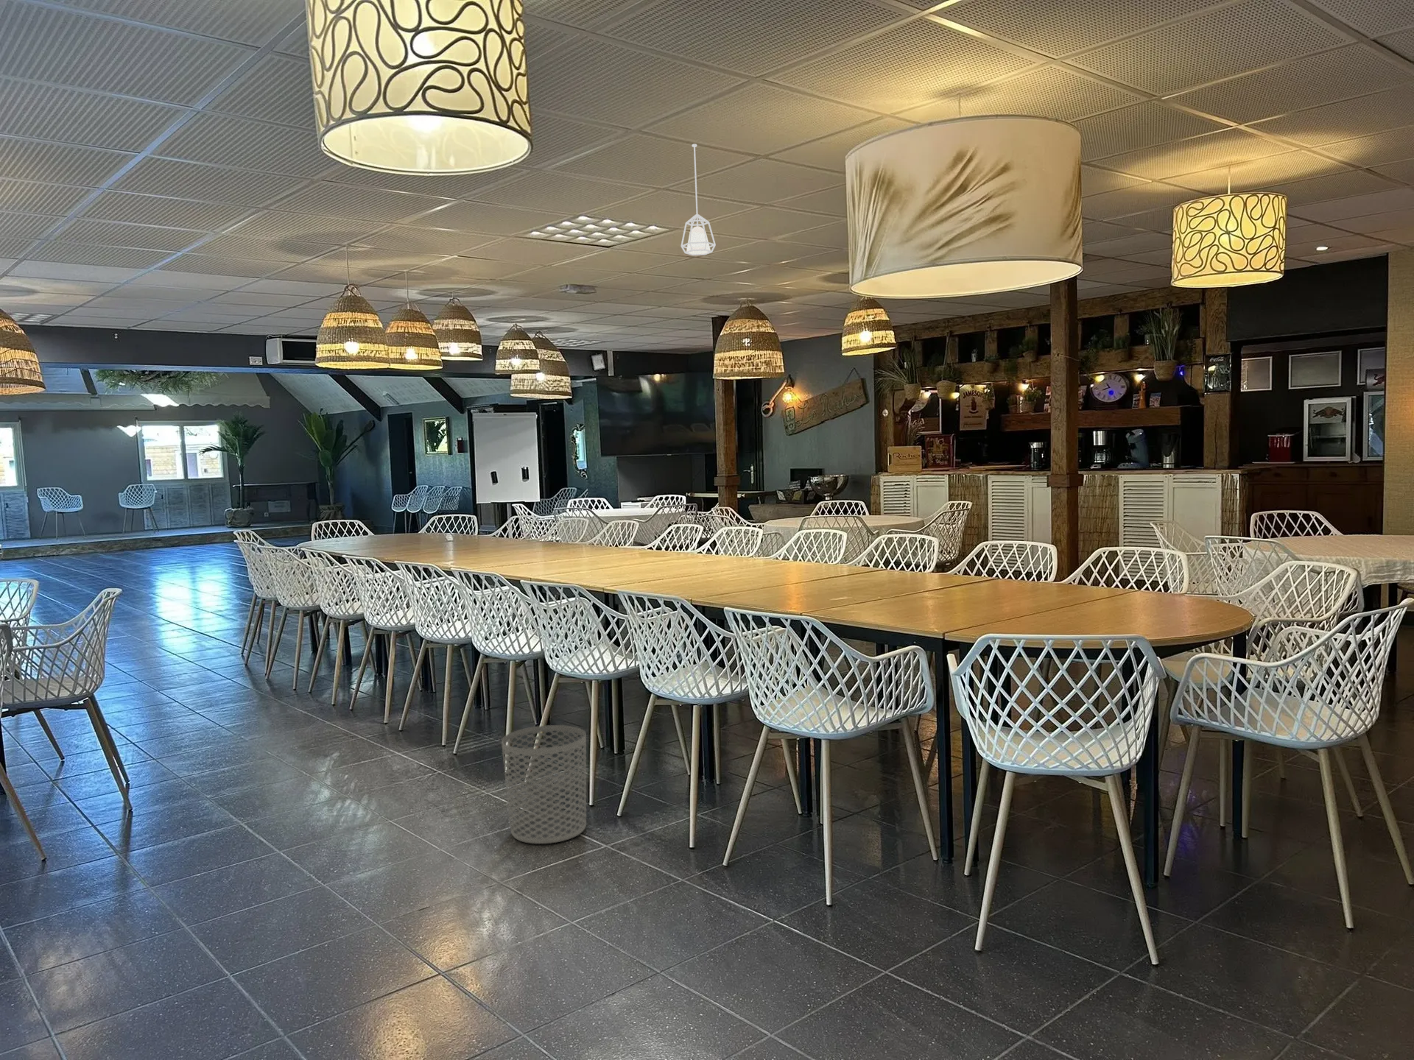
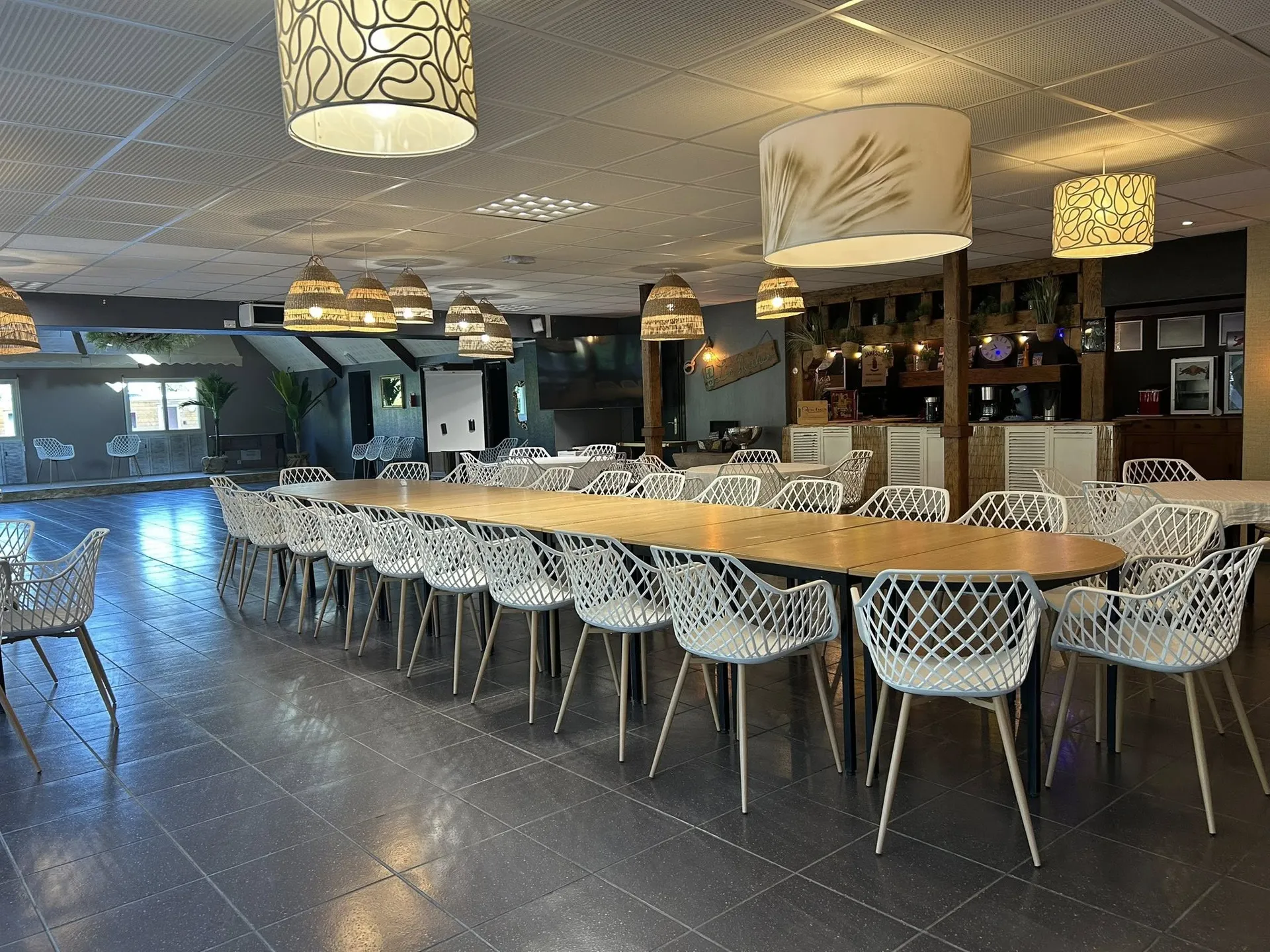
- pendant lamp (696, 198)
- waste bin (547, 783)
